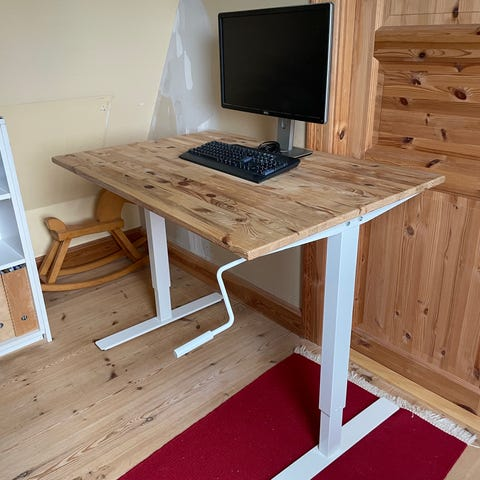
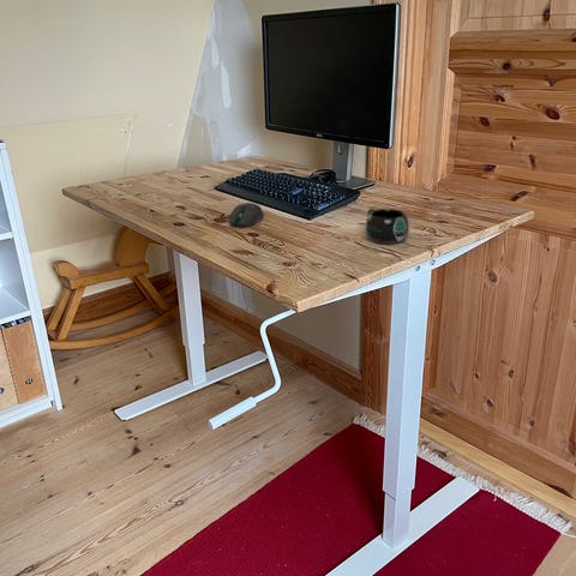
+ mug (383, 224)
+ computer mouse (246, 212)
